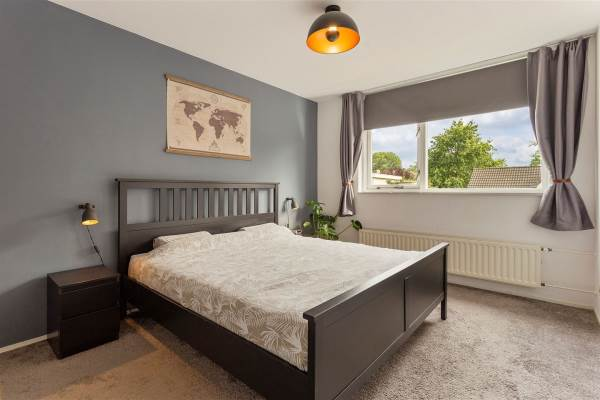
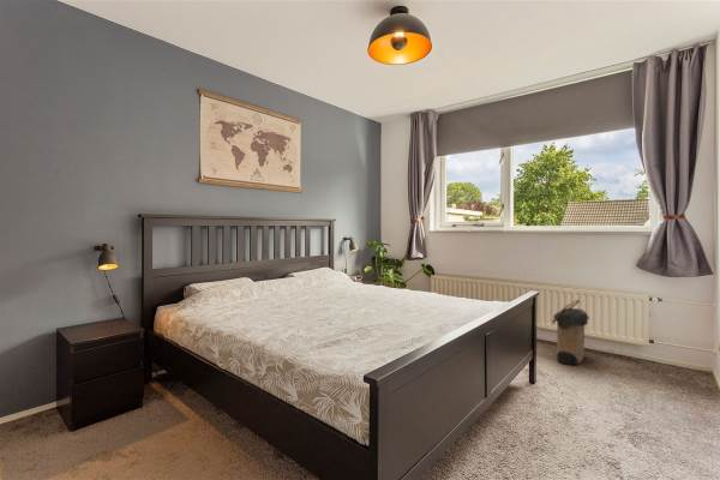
+ laundry hamper (570, 328)
